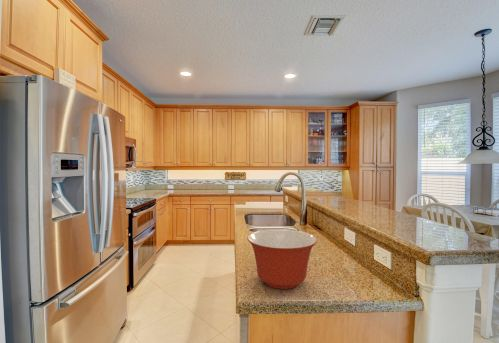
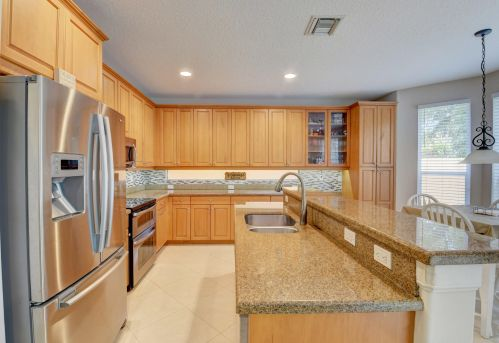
- mixing bowl (281, 259)
